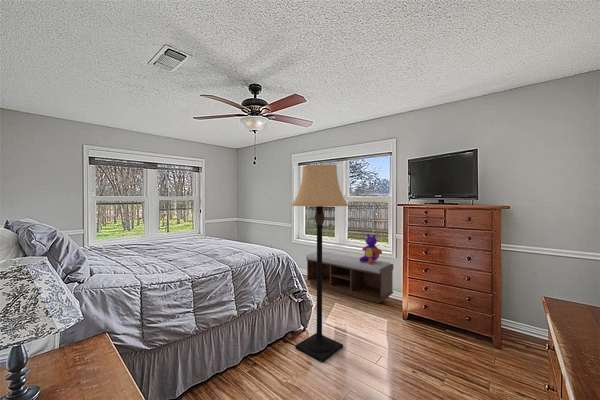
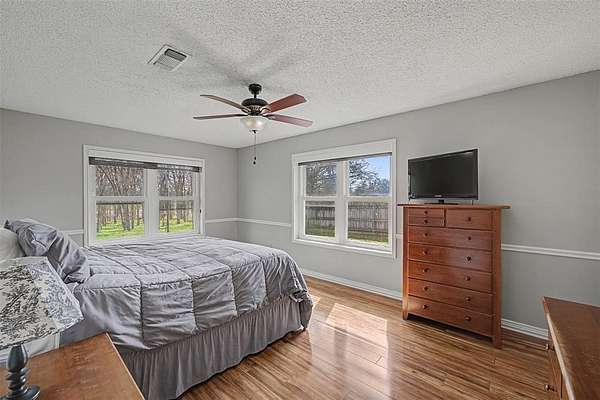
- bench (346, 273)
- stuffed bear (369, 248)
- lamp (319, 257)
